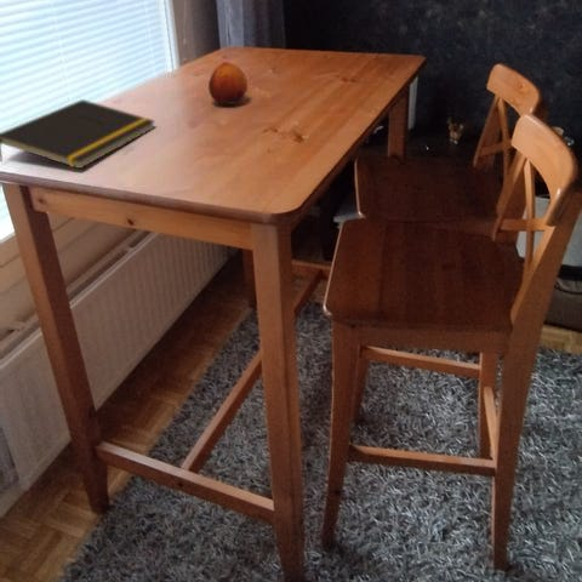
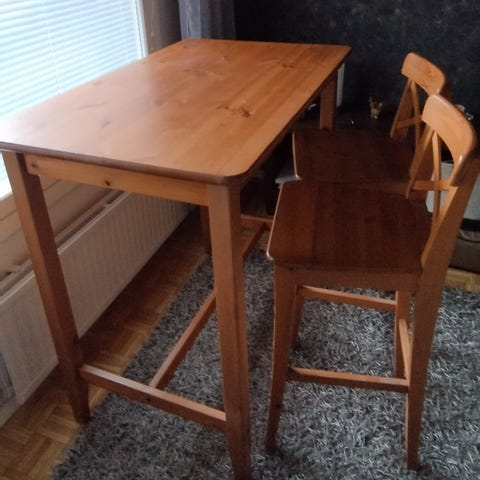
- fruit (227, 82)
- notepad (80, 130)
